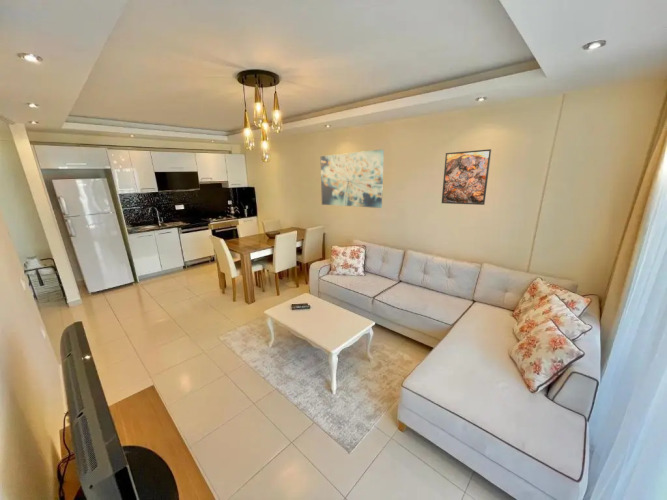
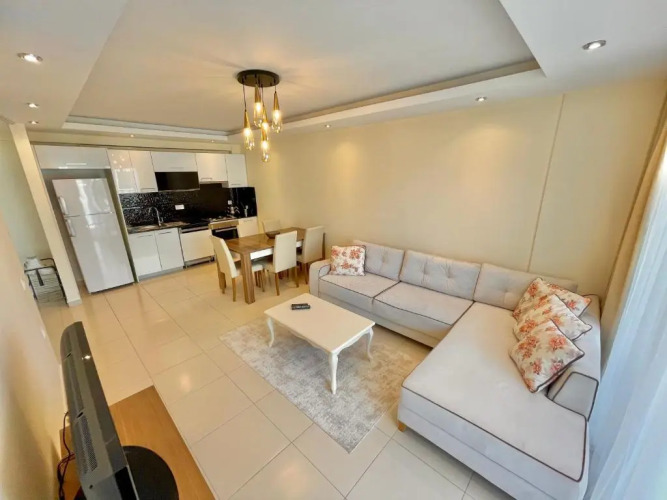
- wall art (349, 180)
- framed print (464, 178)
